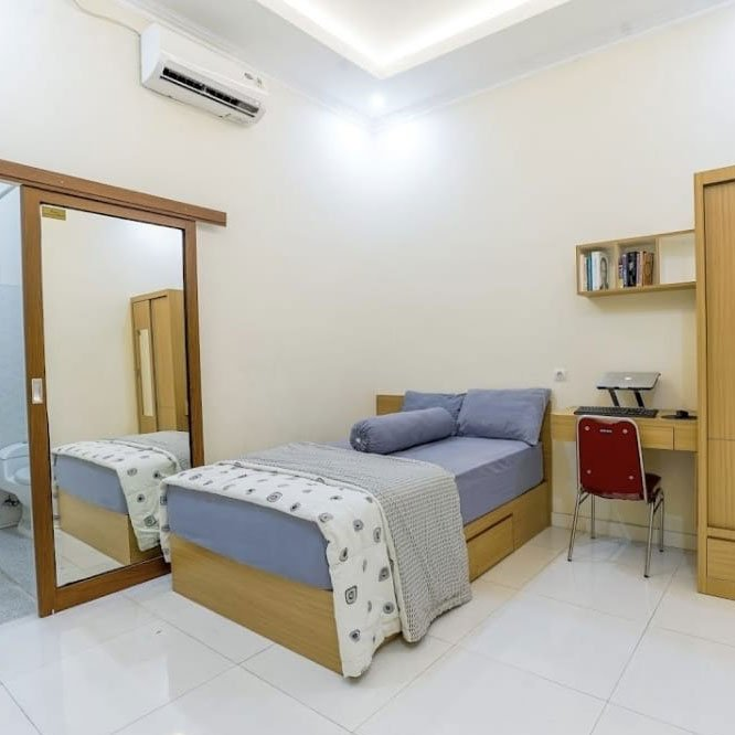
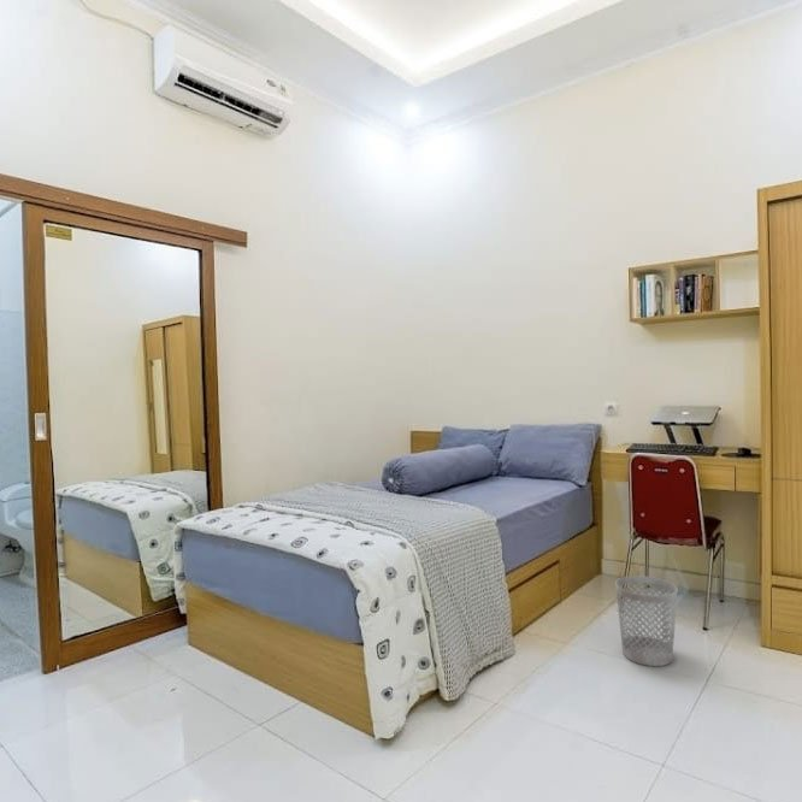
+ wastebasket (645, 620)
